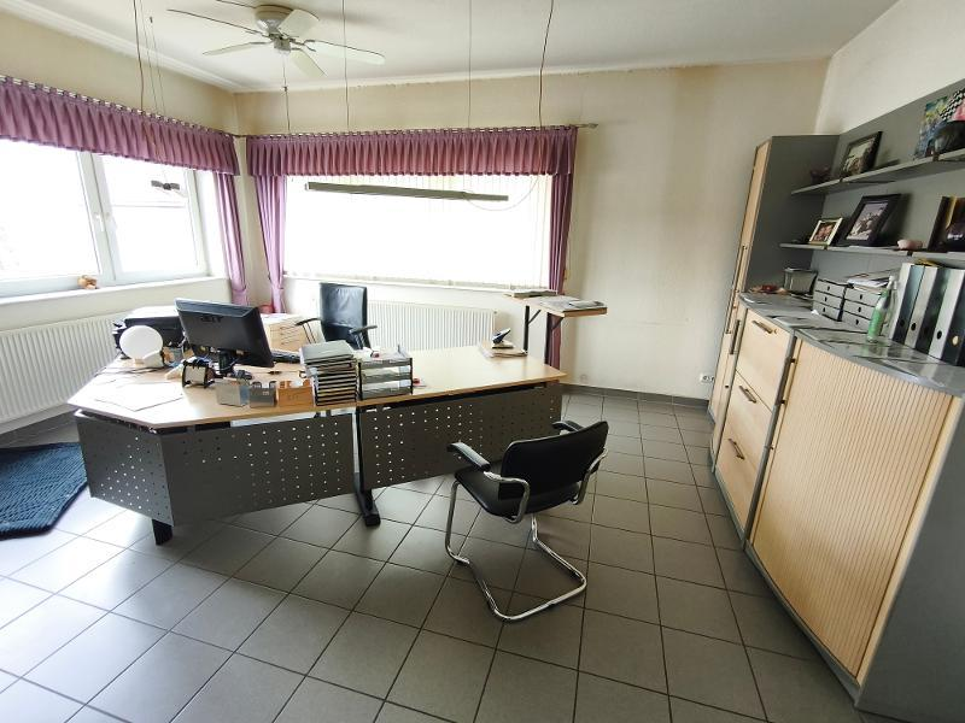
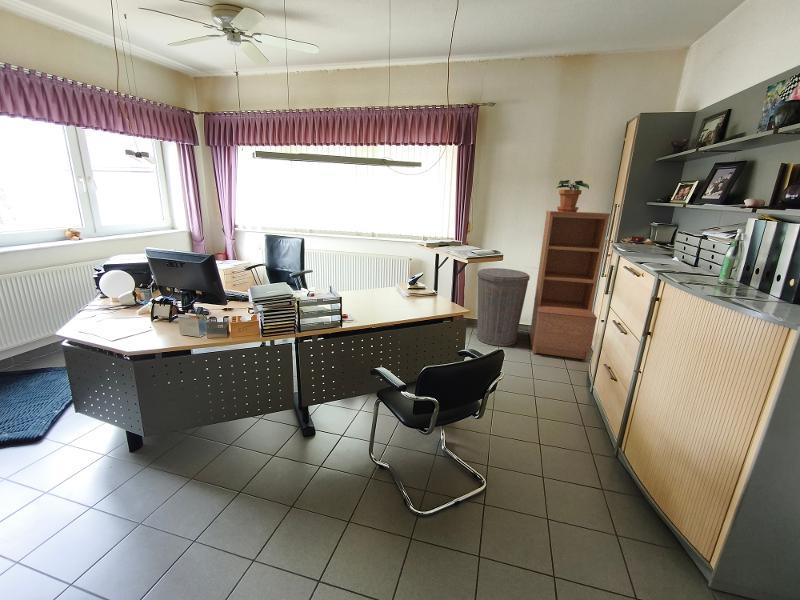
+ potted plant (571, 195)
+ trash can (499, 306)
+ bookshelf (566, 283)
